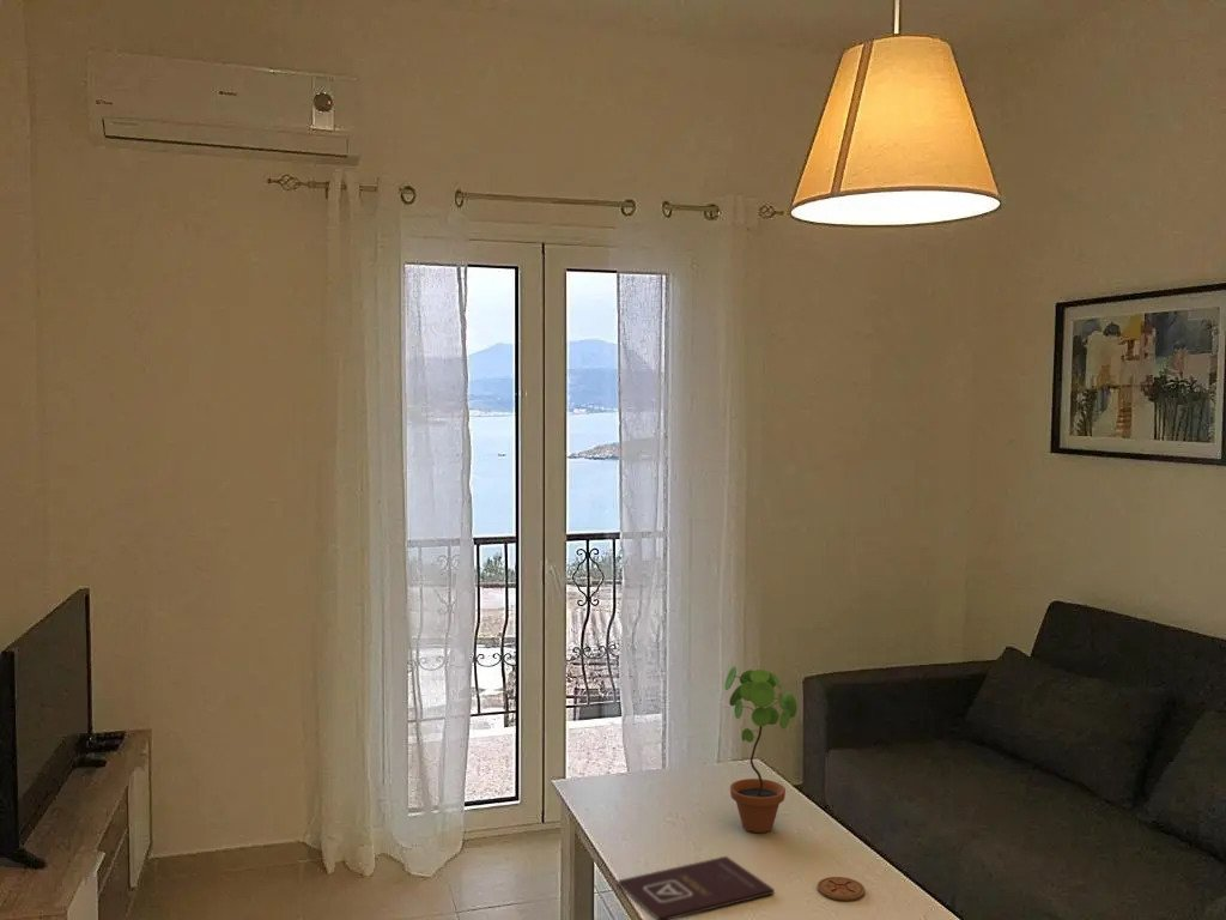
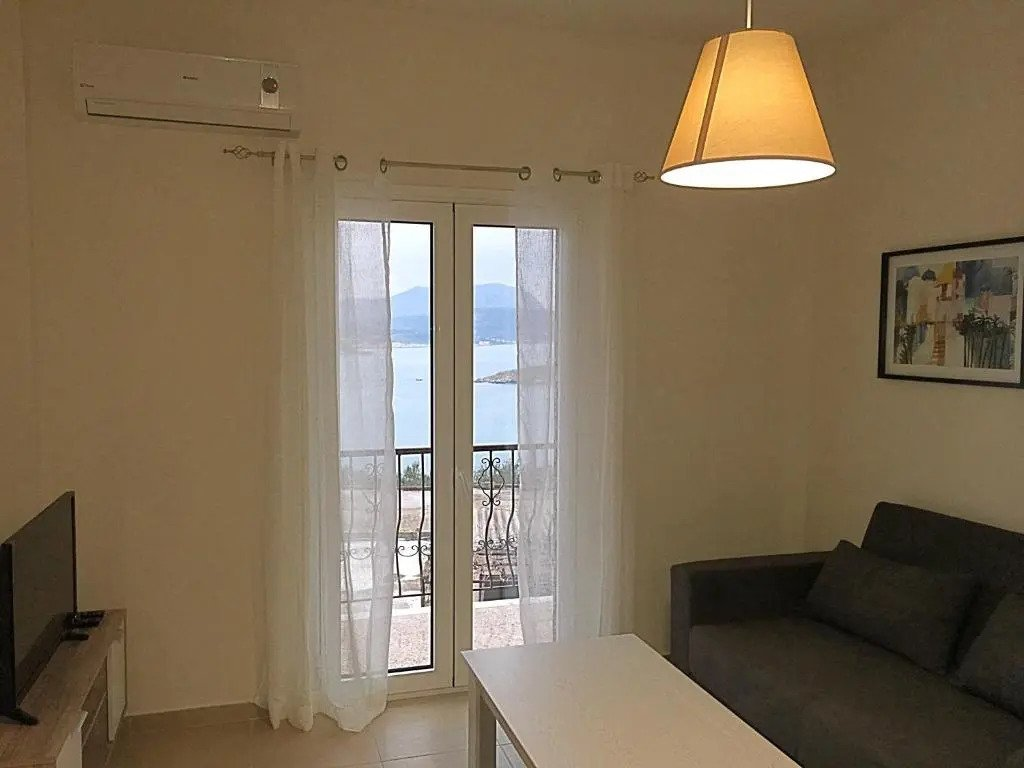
- coaster (840, 888)
- book (694, 886)
- potted plant (755, 746)
